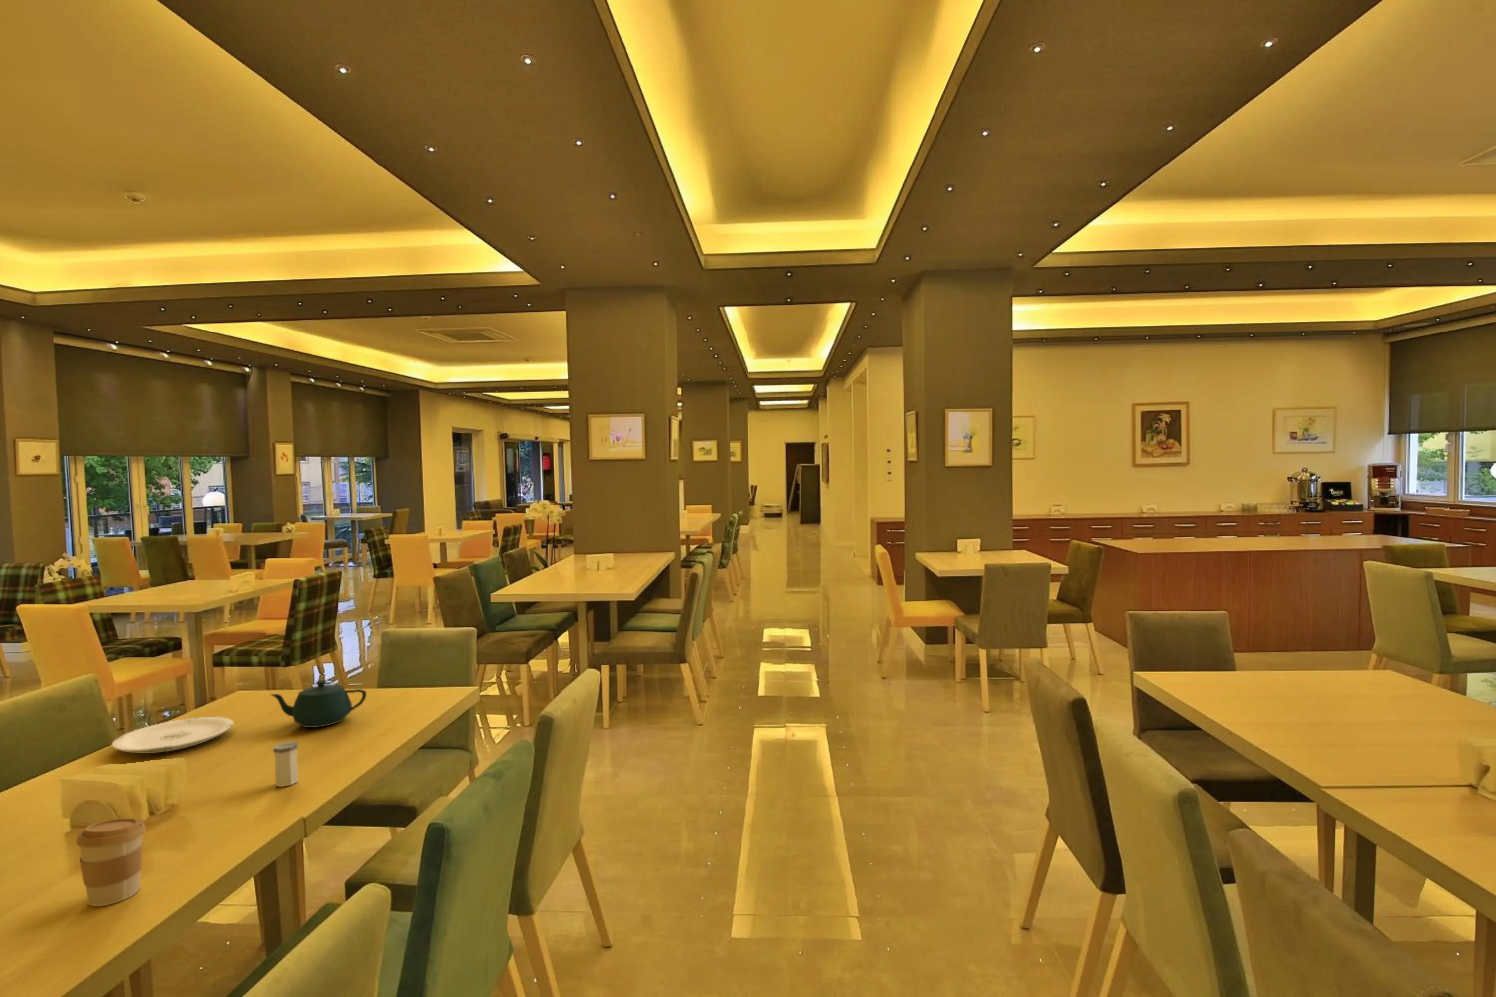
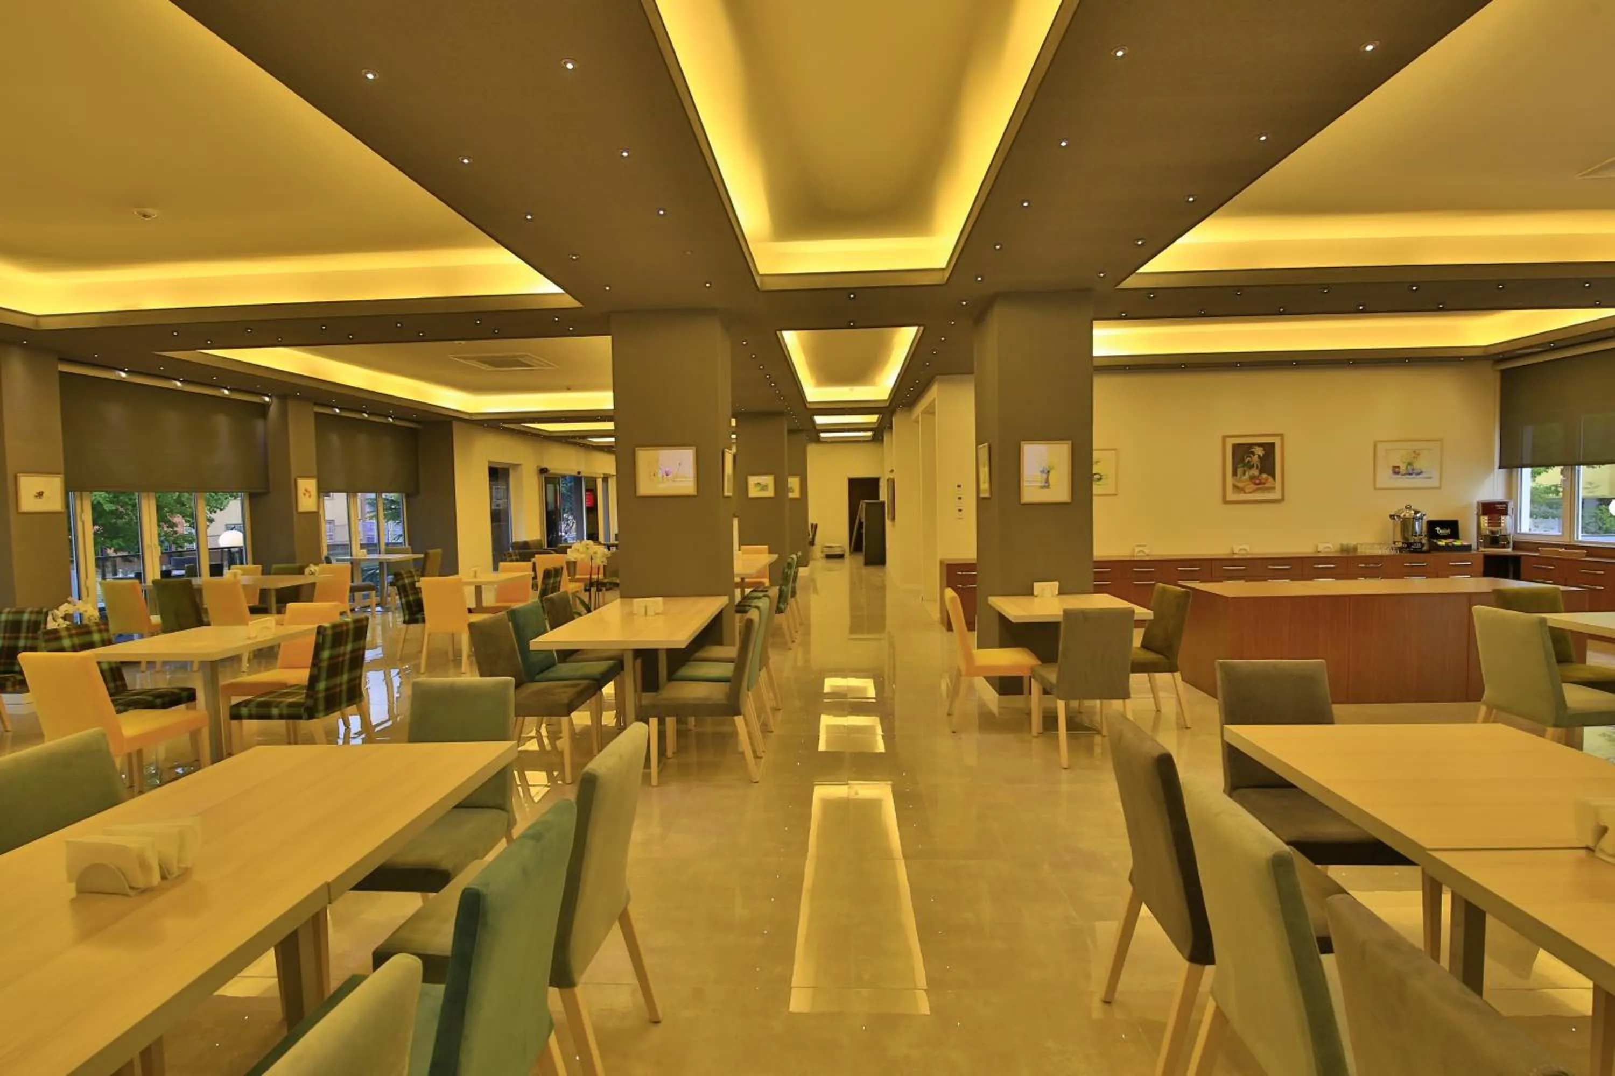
- salt shaker (286, 763)
- teapot (319, 701)
- coffee cup (112, 858)
- plate (175, 737)
